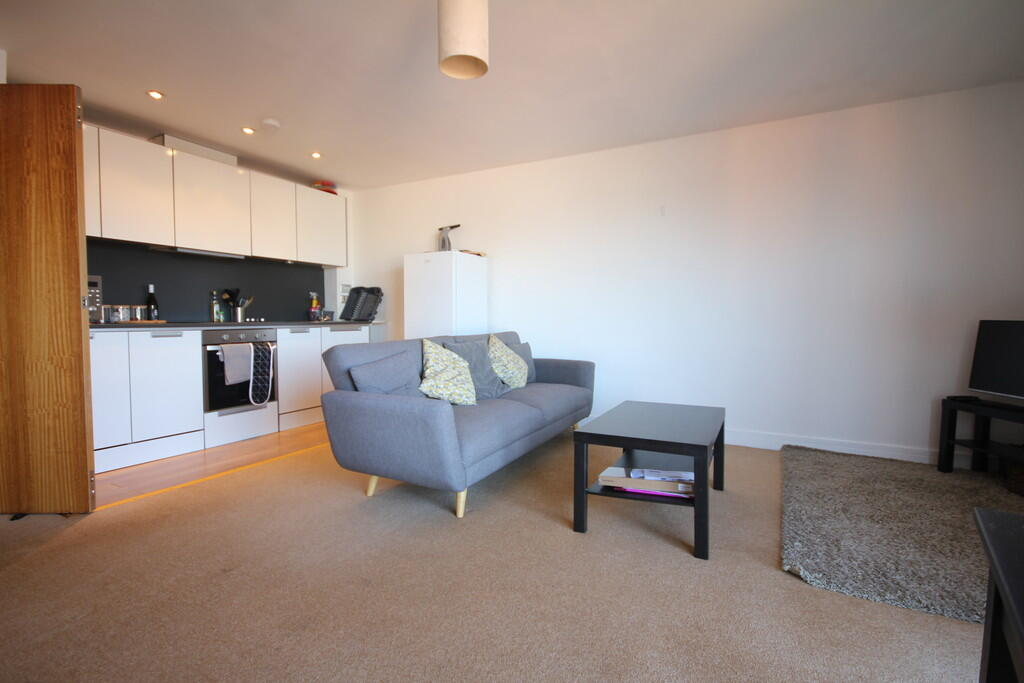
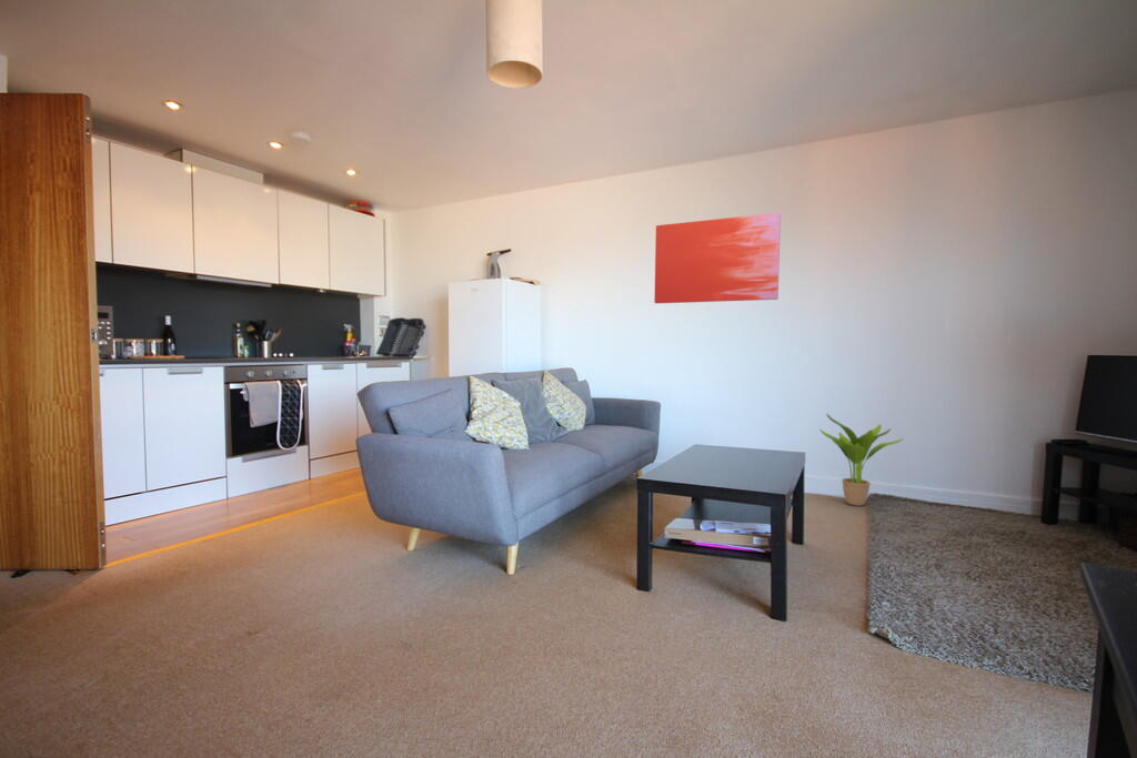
+ potted plant (859, 459)
+ wall art (714, 261)
